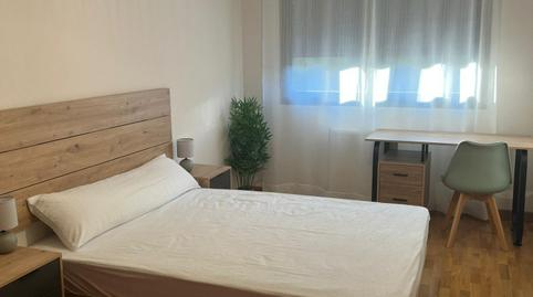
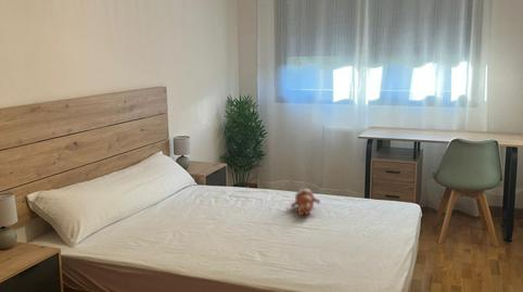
+ teddy bear (305, 202)
